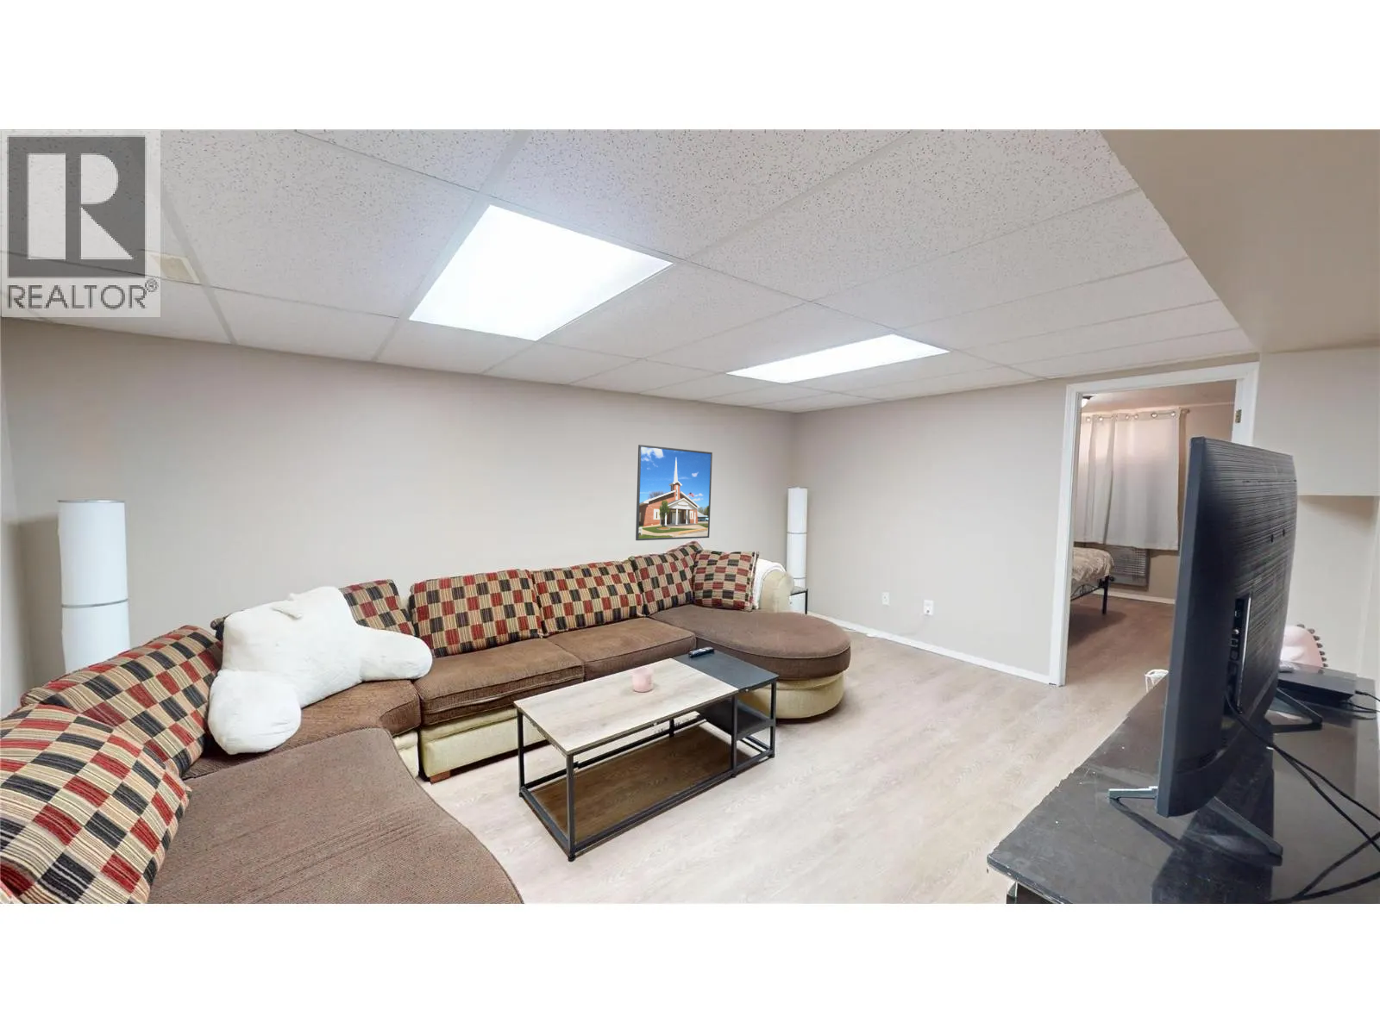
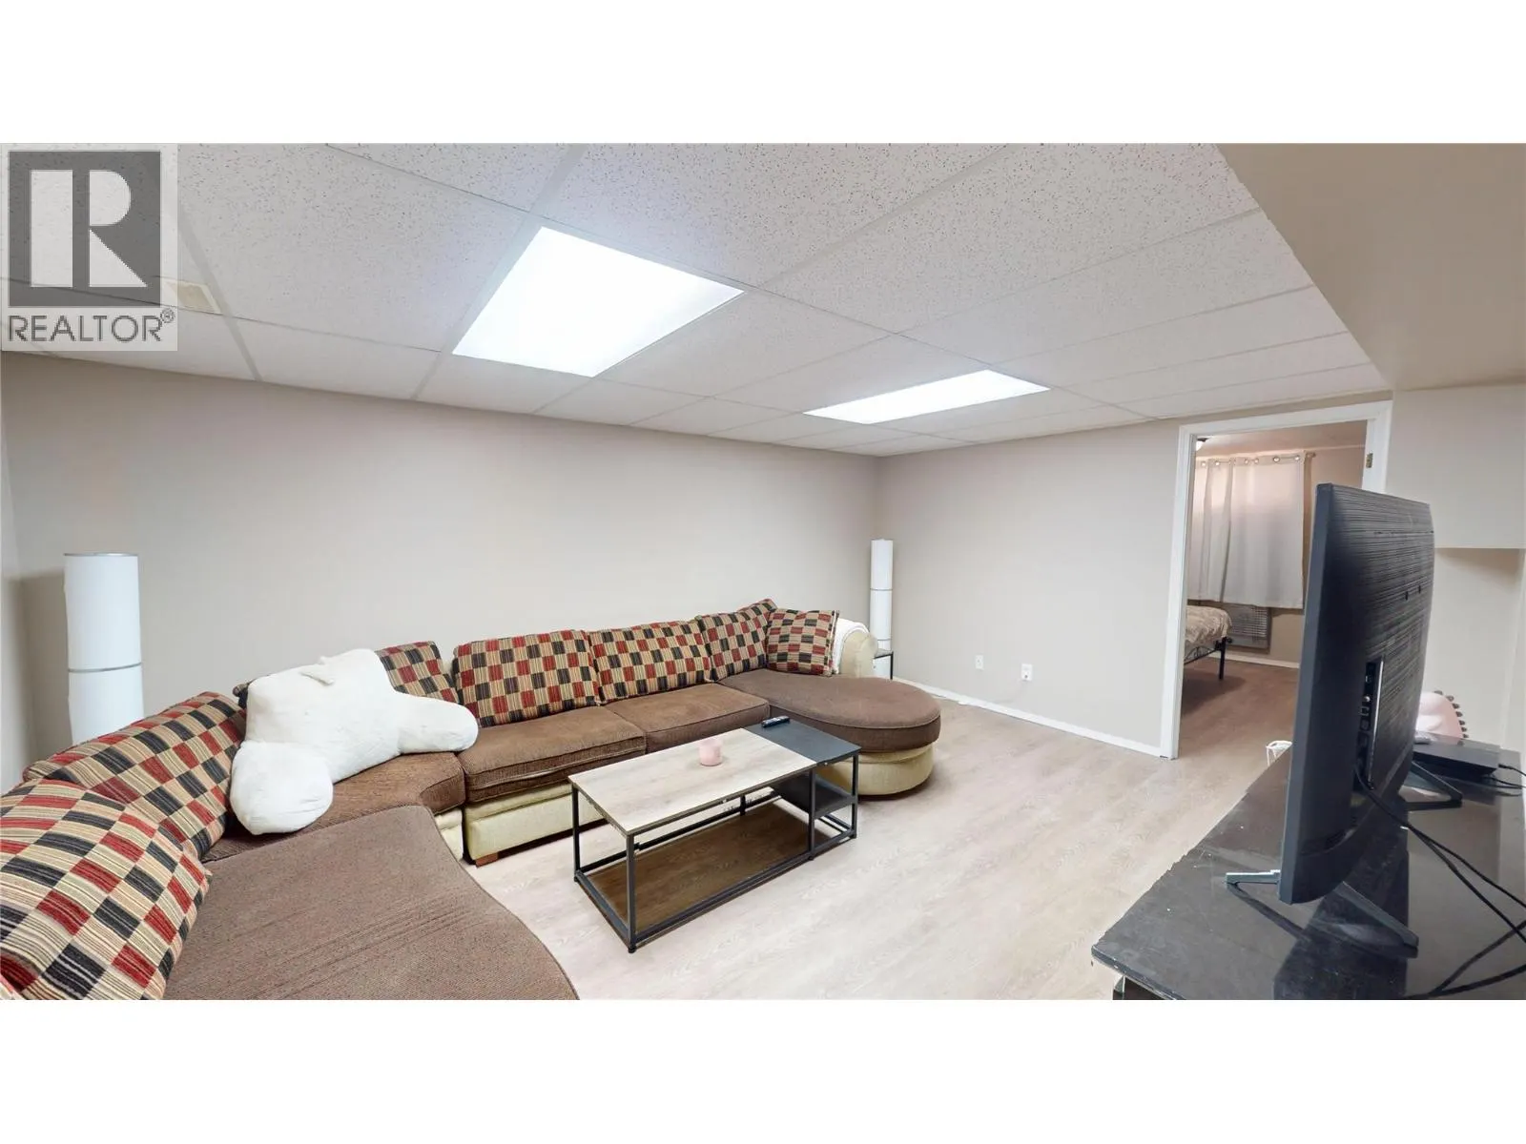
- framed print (676, 494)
